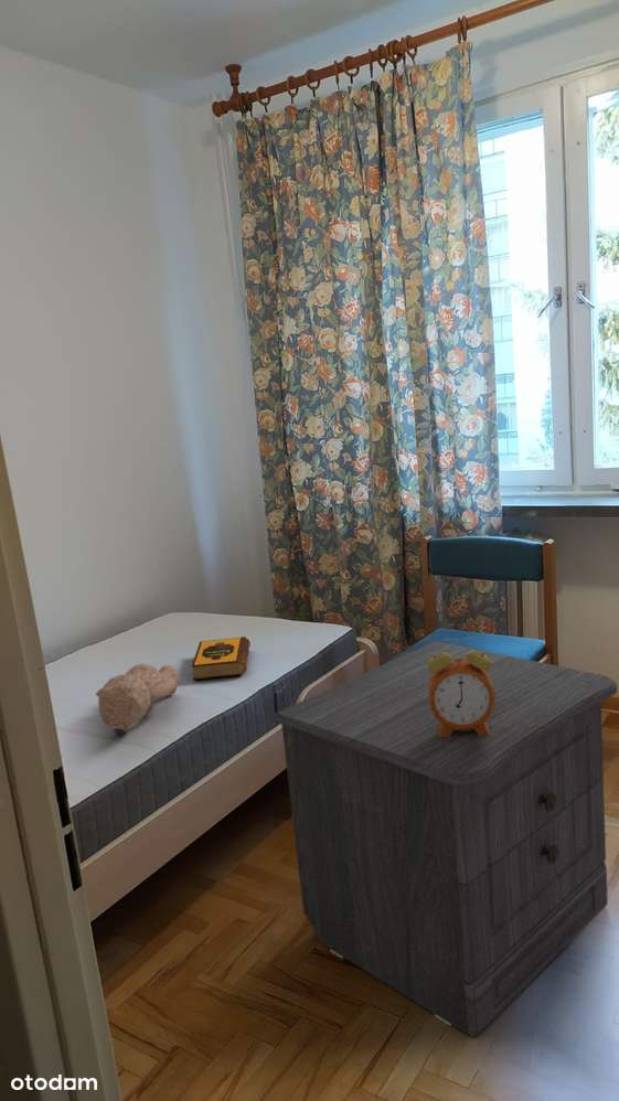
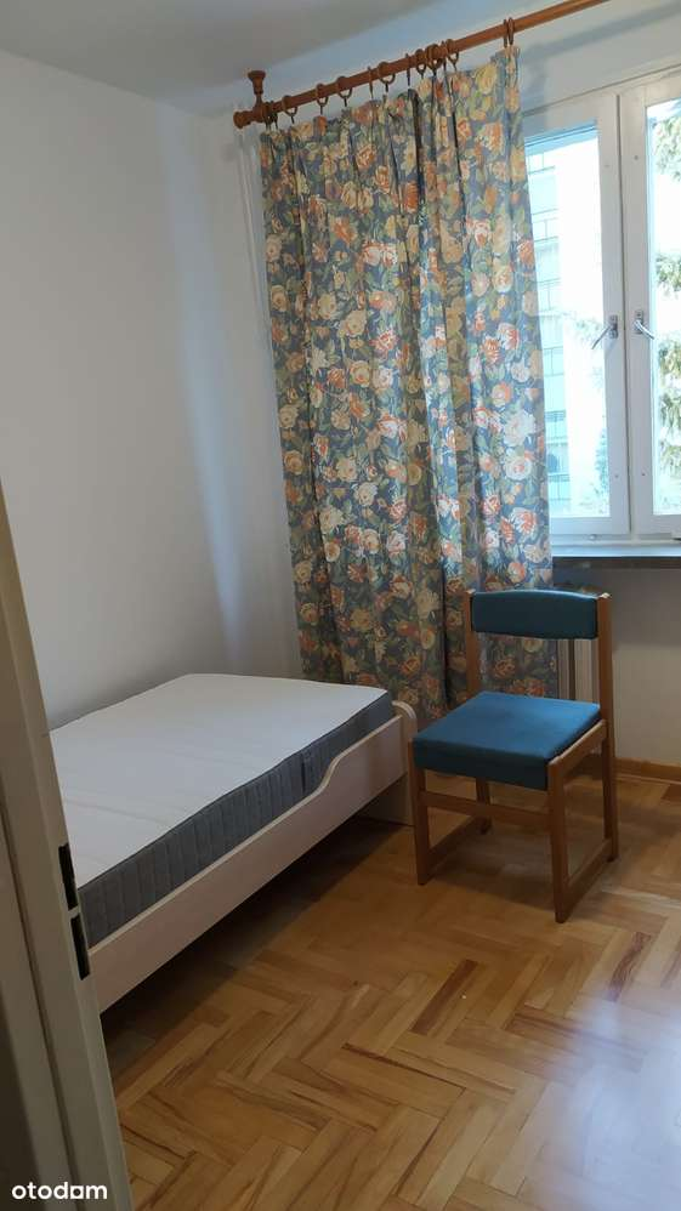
- alarm clock (460, 684)
- teddy bear (136, 691)
- nightstand (457, 813)
- hardback book (222, 656)
